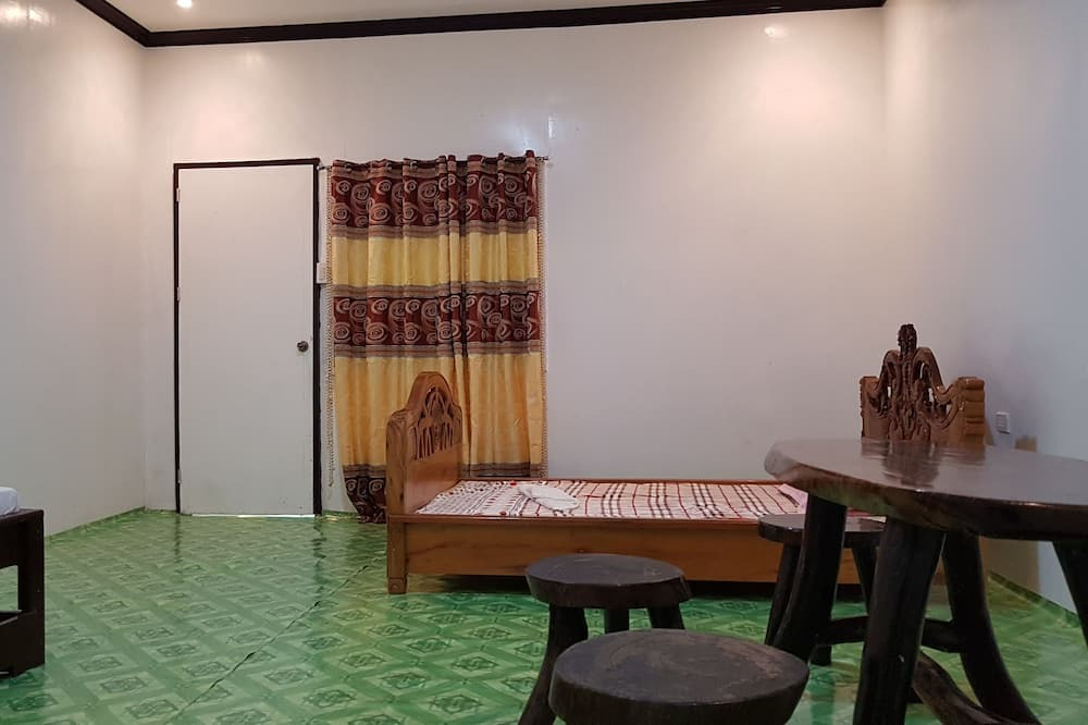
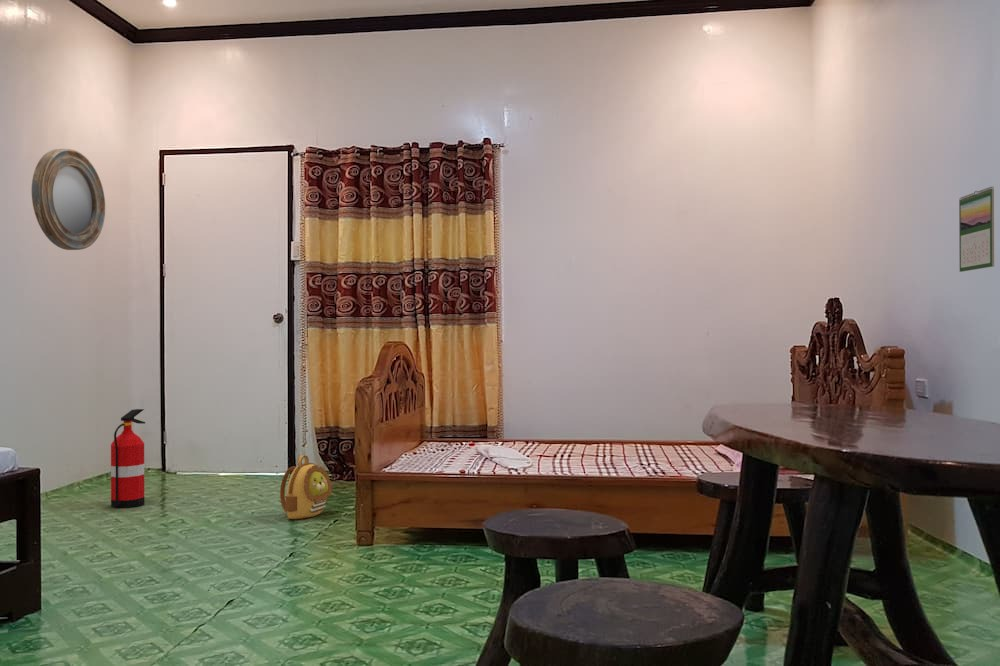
+ home mirror (71, 199)
+ calendar (976, 230)
+ fire extinguisher (128, 457)
+ backpack (304, 484)
